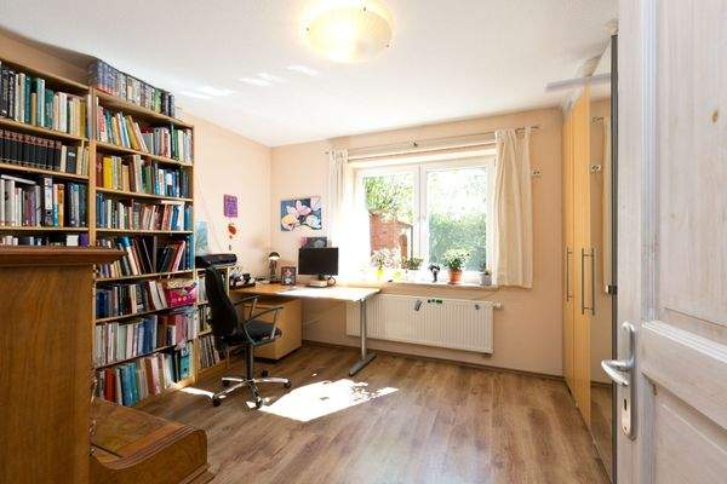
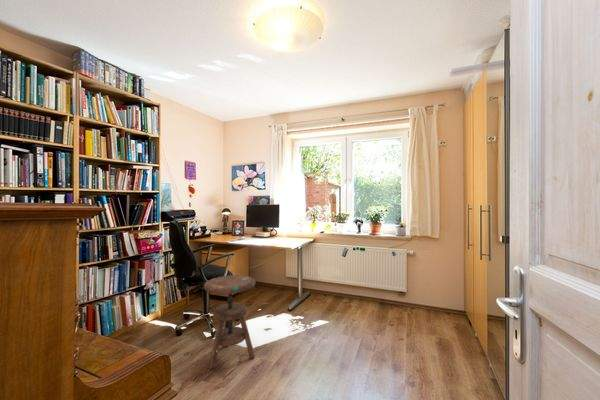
+ side table (230, 318)
